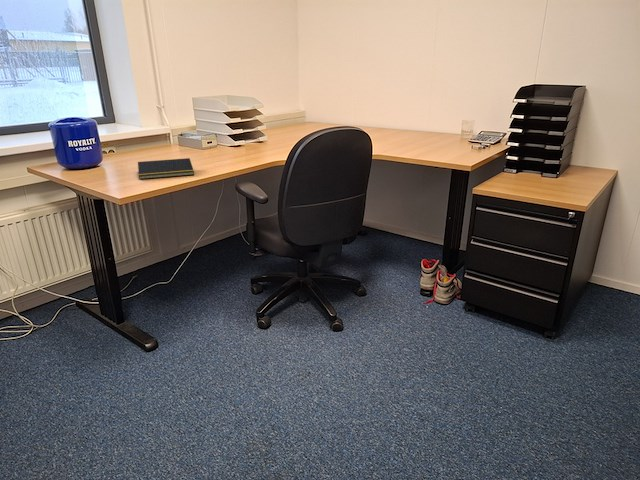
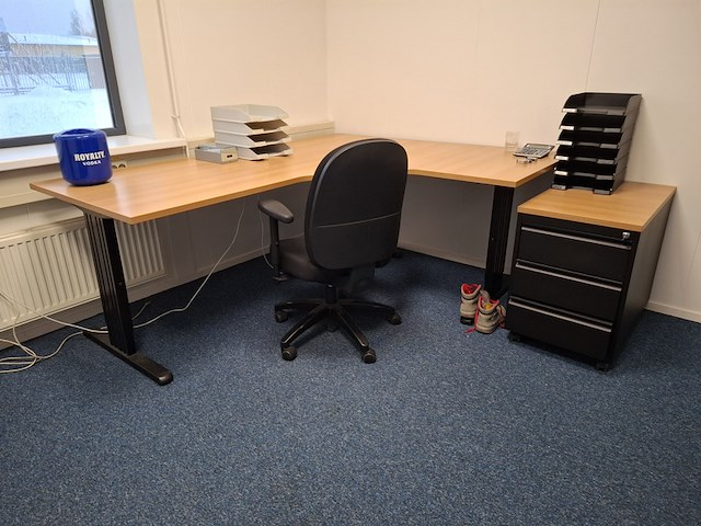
- notepad (165, 168)
